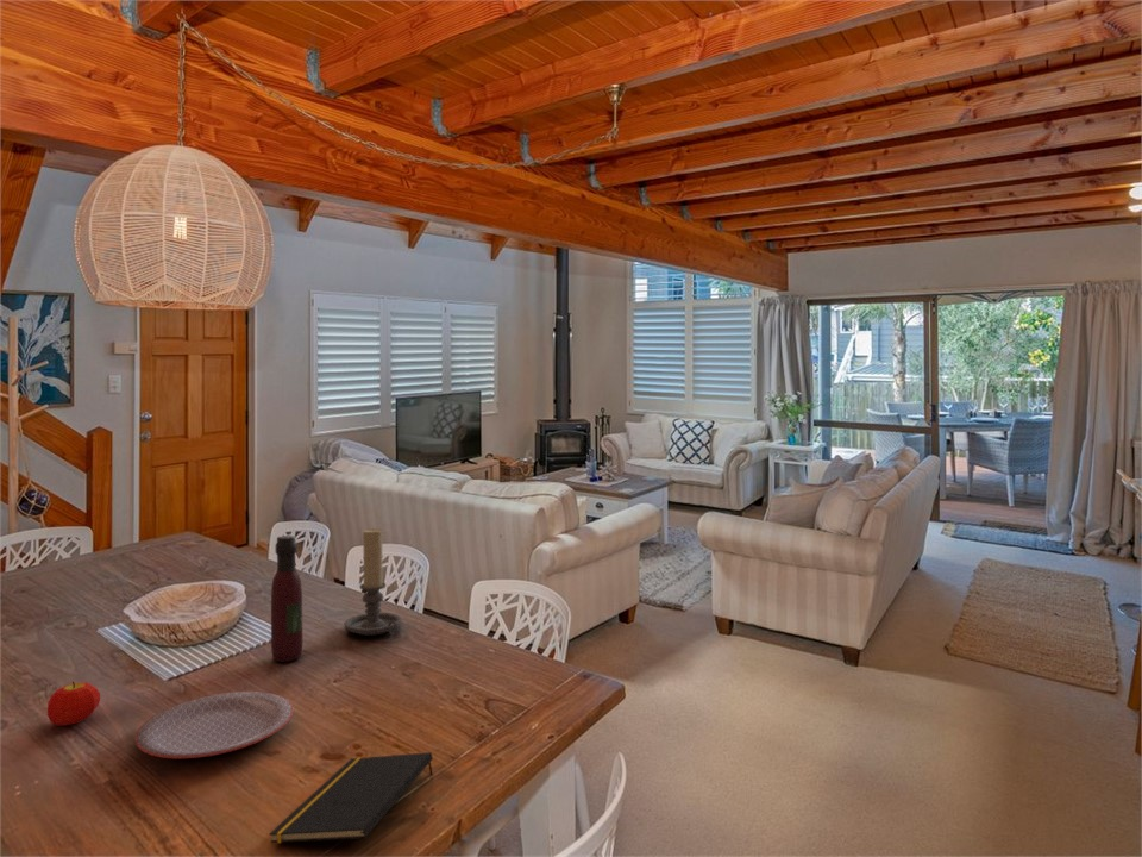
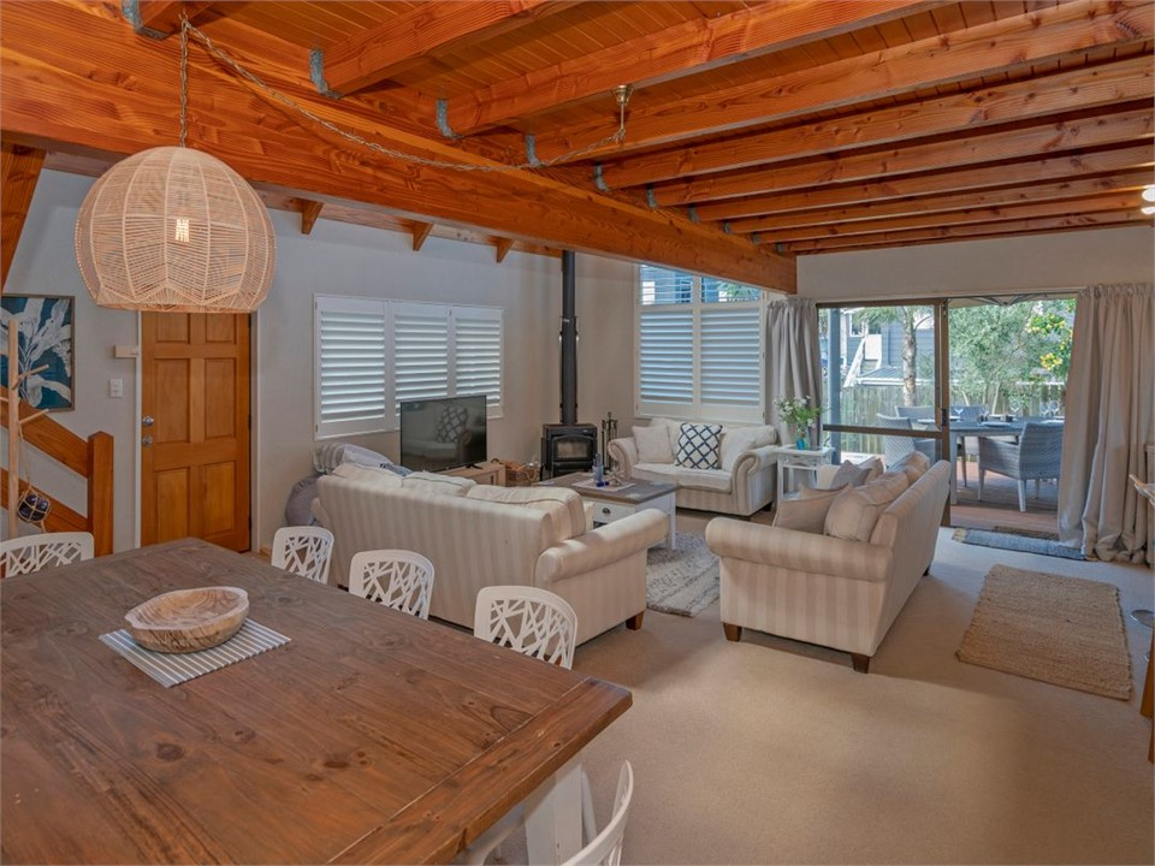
- wine bottle (287, 598)
- notepad (357, 794)
- fruit (73, 701)
- plate (218, 726)
- candle holder (376, 580)
